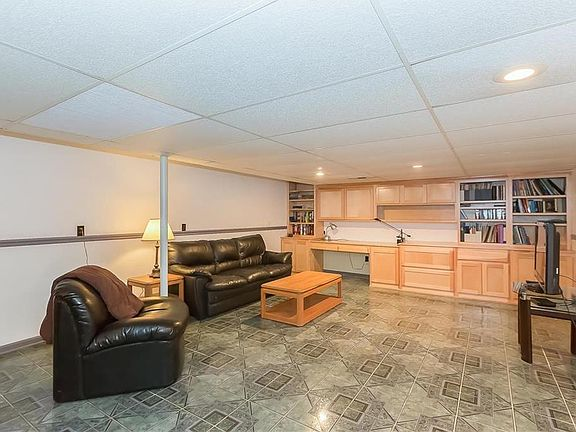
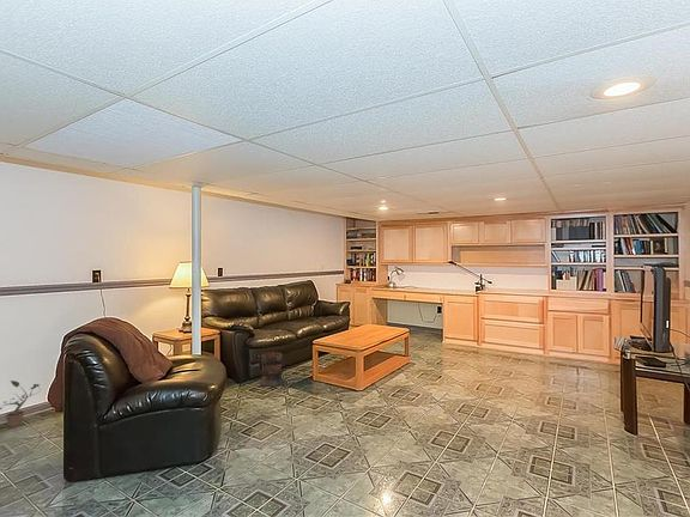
+ wooden barrel (270, 367)
+ potted plant (18, 401)
